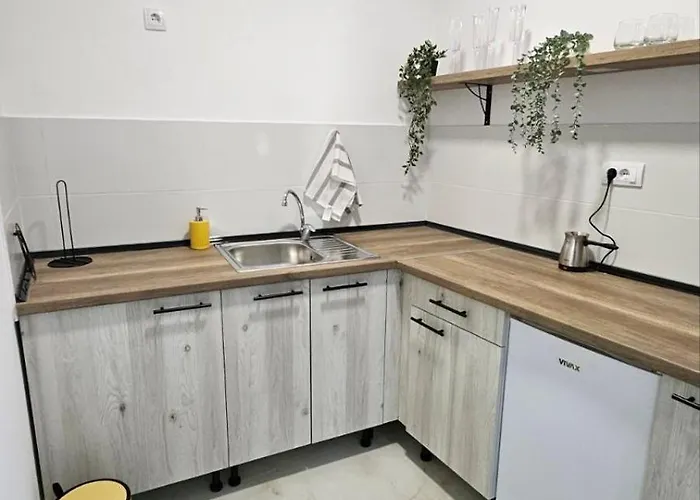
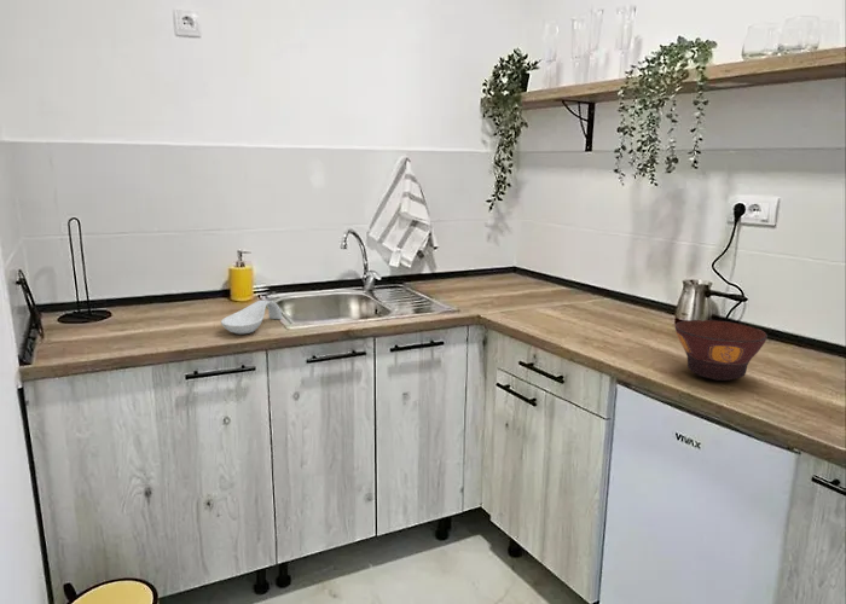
+ spoon rest (253, 315)
+ bowl (717, 353)
